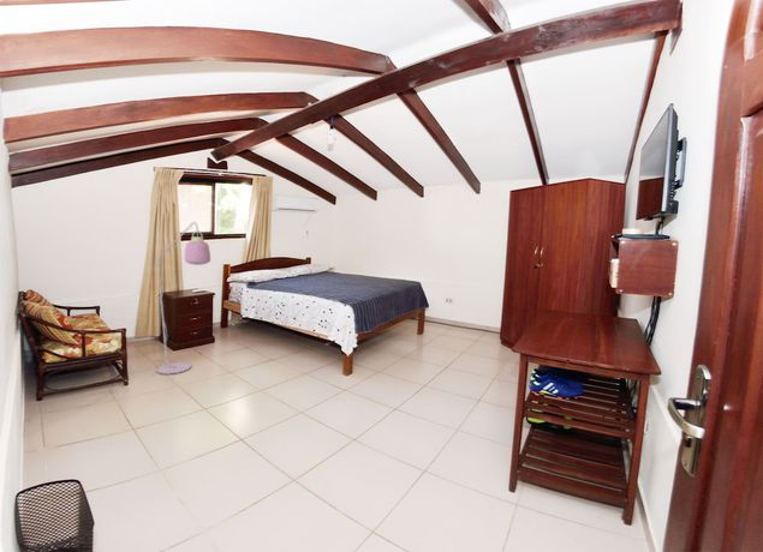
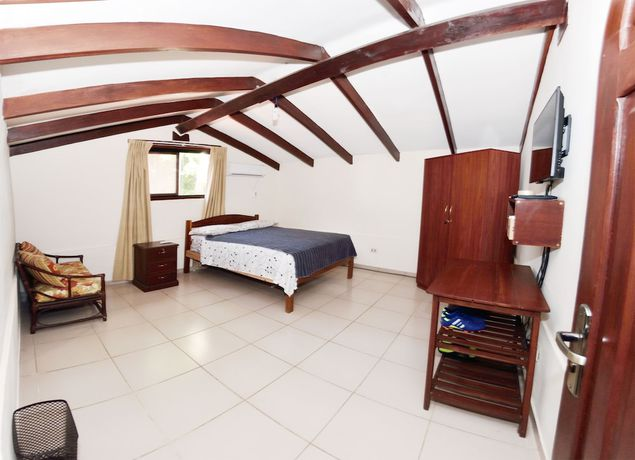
- floor lamp (162, 292)
